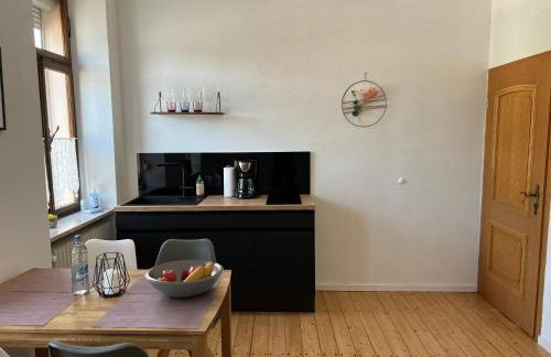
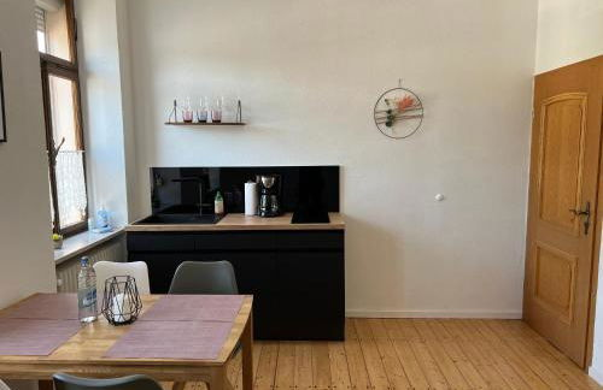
- fruit bowl (185, 278)
